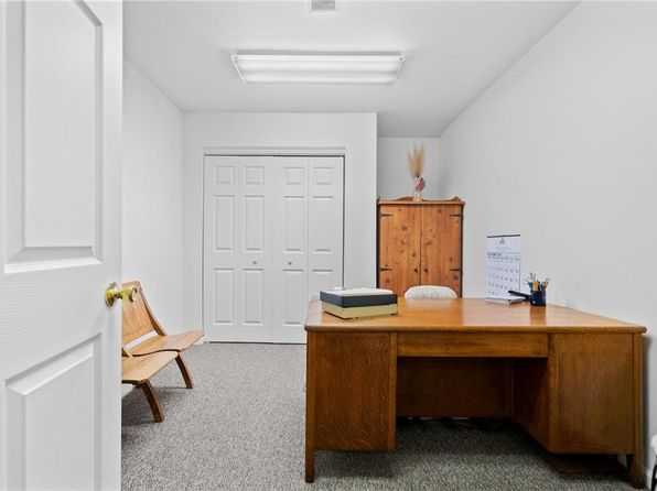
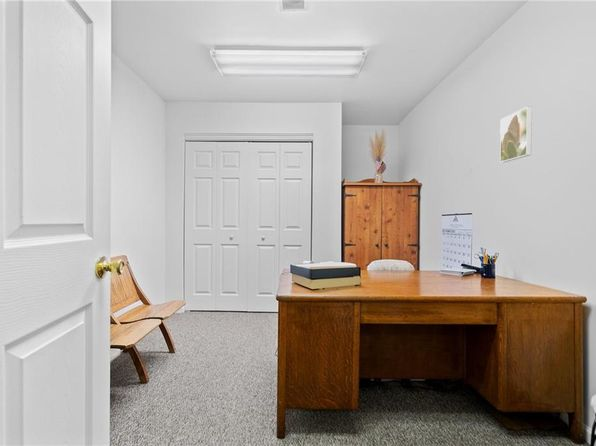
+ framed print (515, 136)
